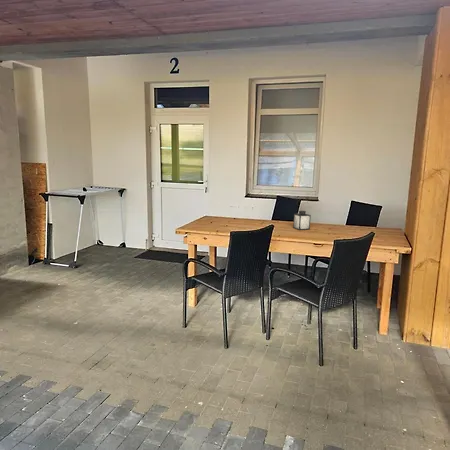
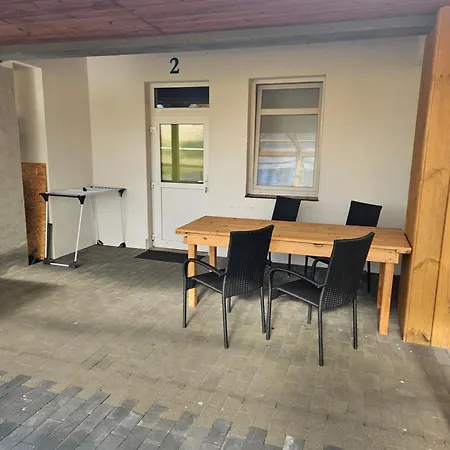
- lantern (302, 213)
